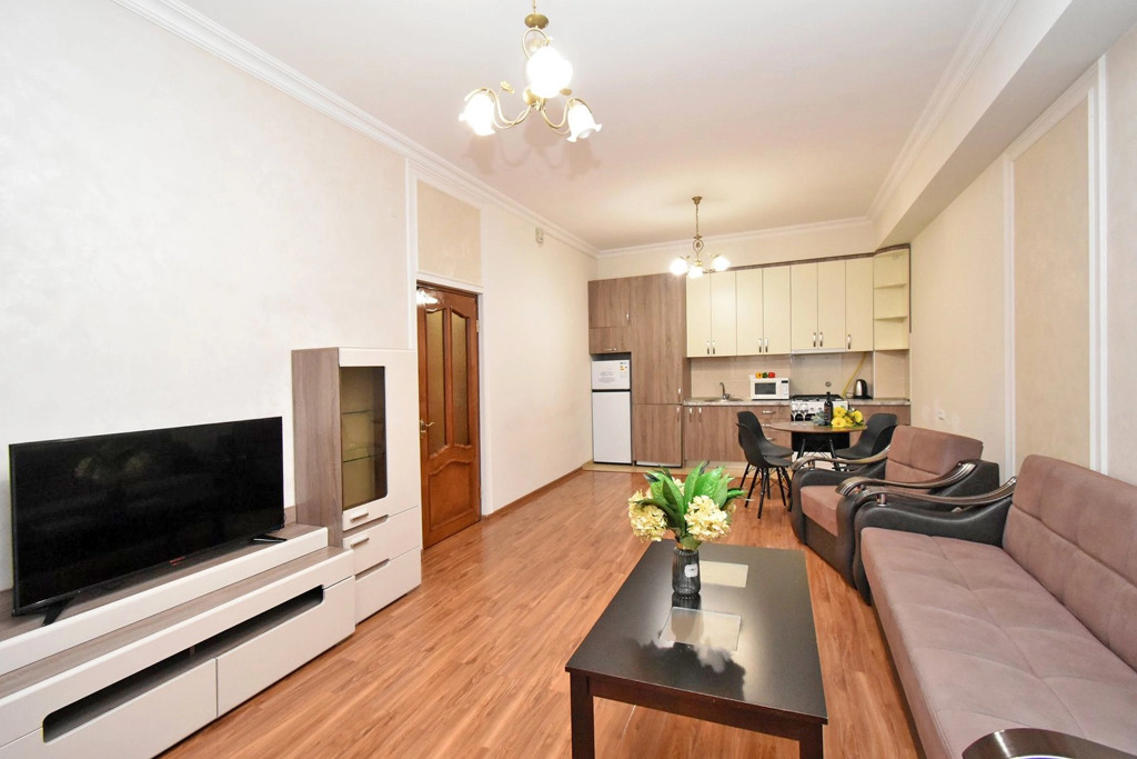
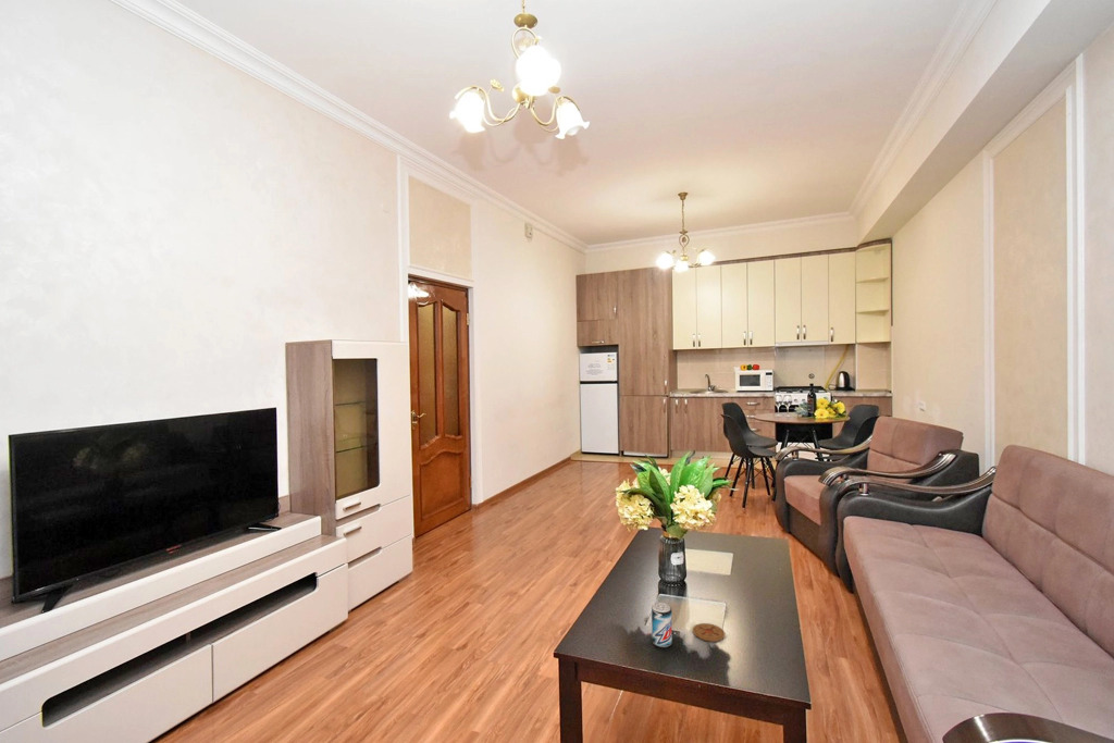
+ coaster (708, 632)
+ beer can (661, 623)
